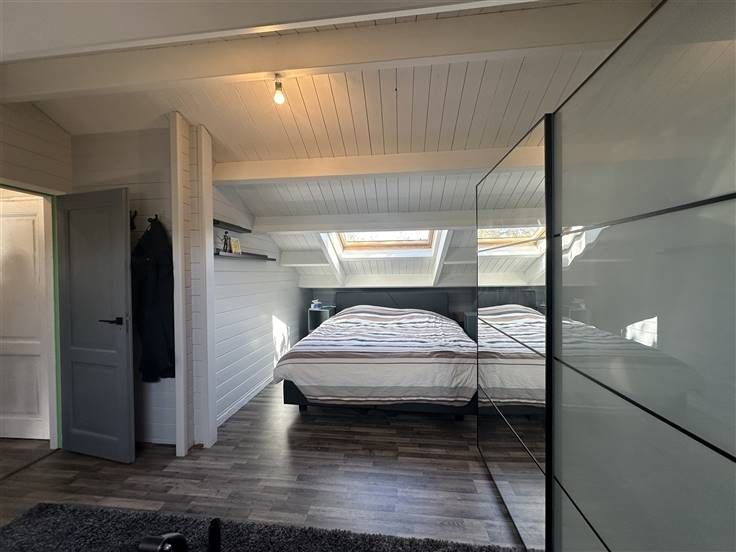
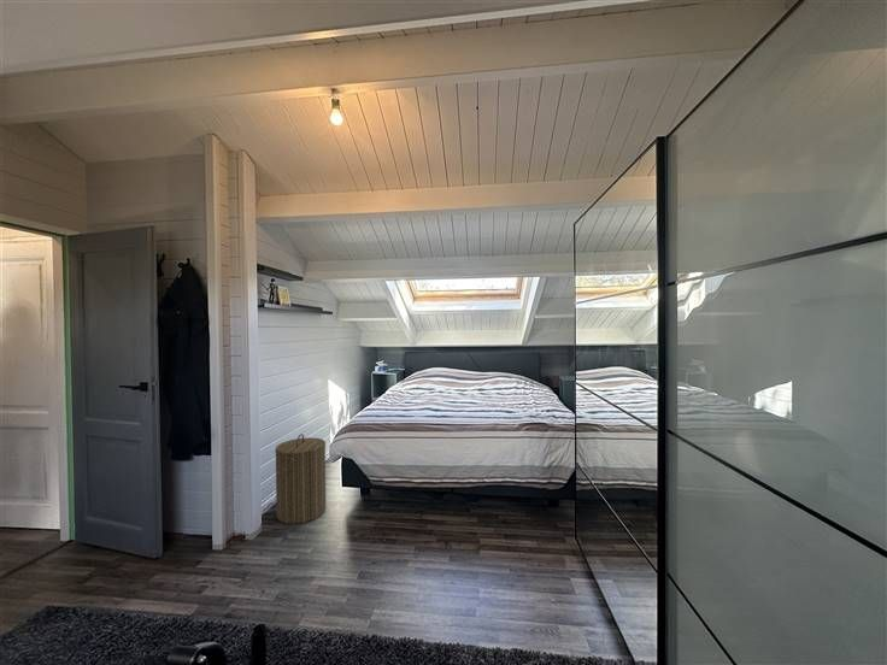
+ laundry hamper (301, 472)
